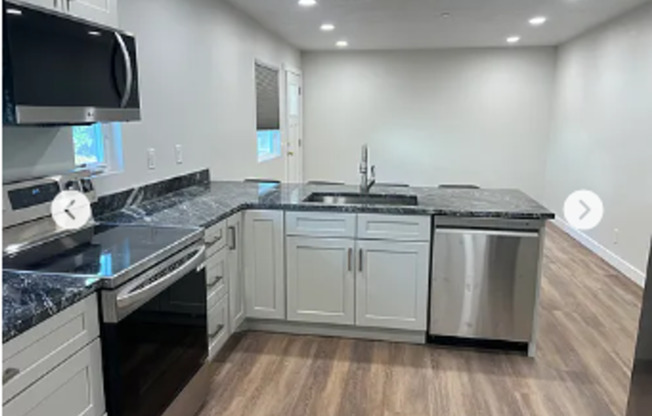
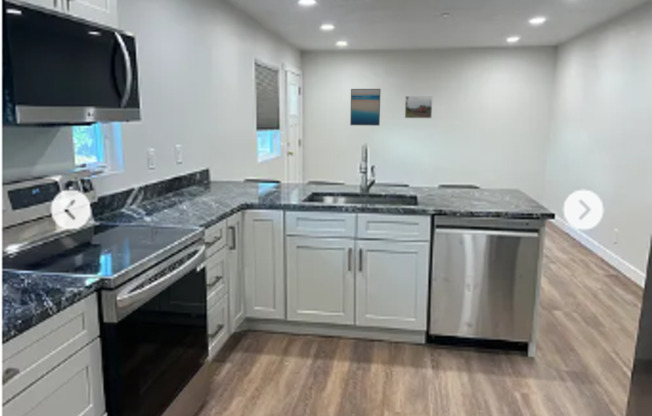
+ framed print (418, 107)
+ wall art (365, 107)
